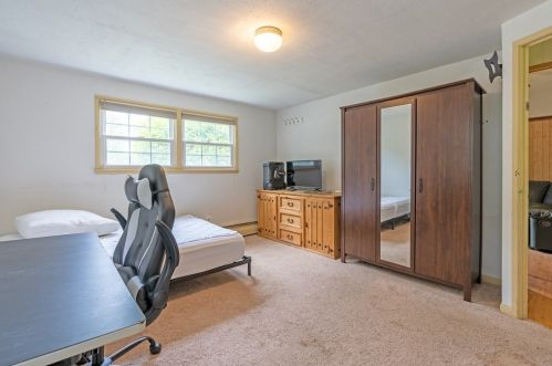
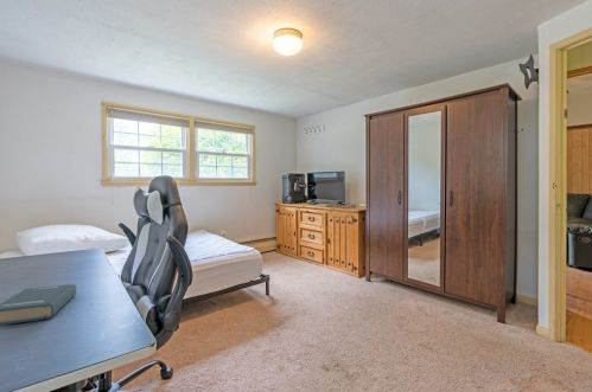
+ book (38, 302)
